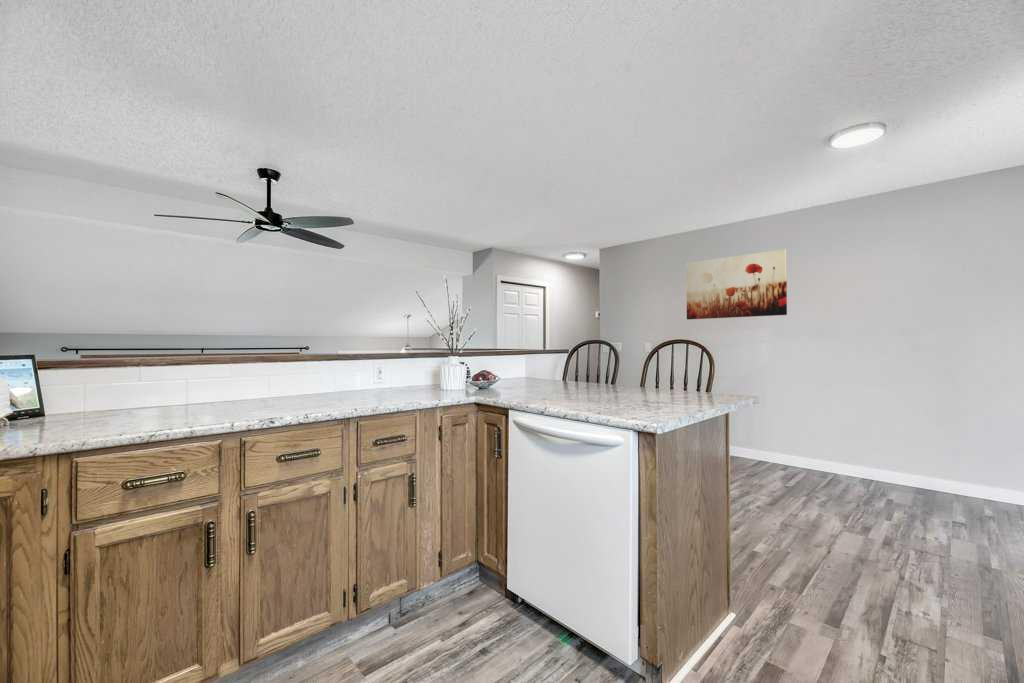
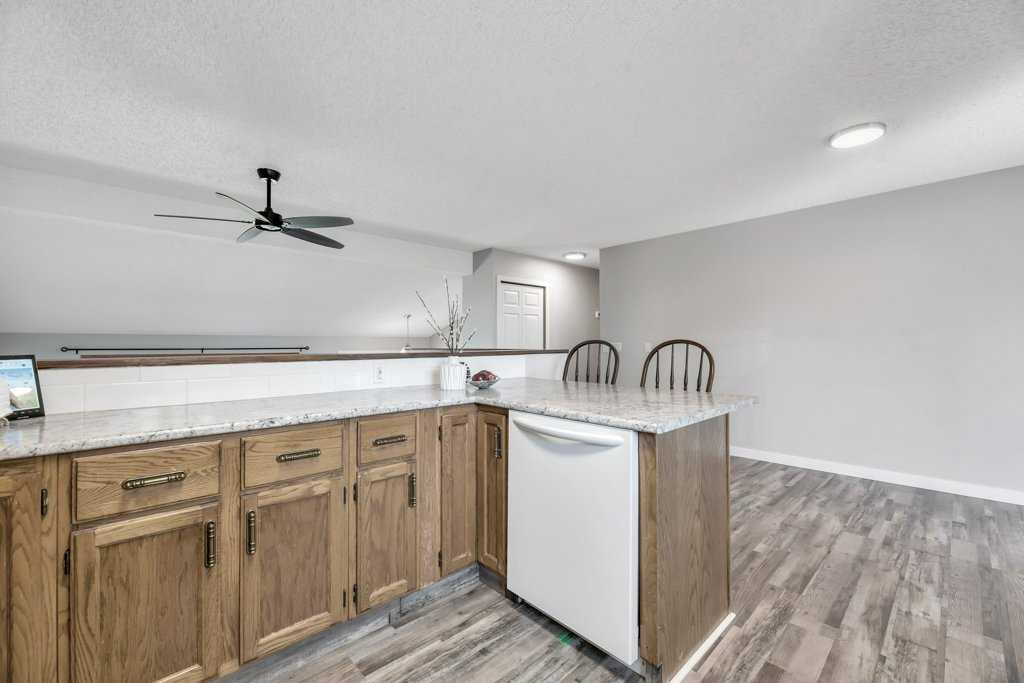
- wall art (732, 287)
